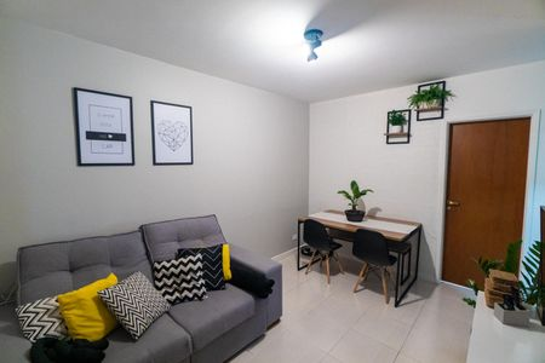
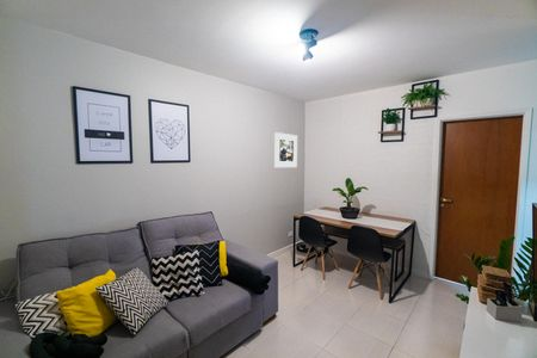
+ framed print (285, 150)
